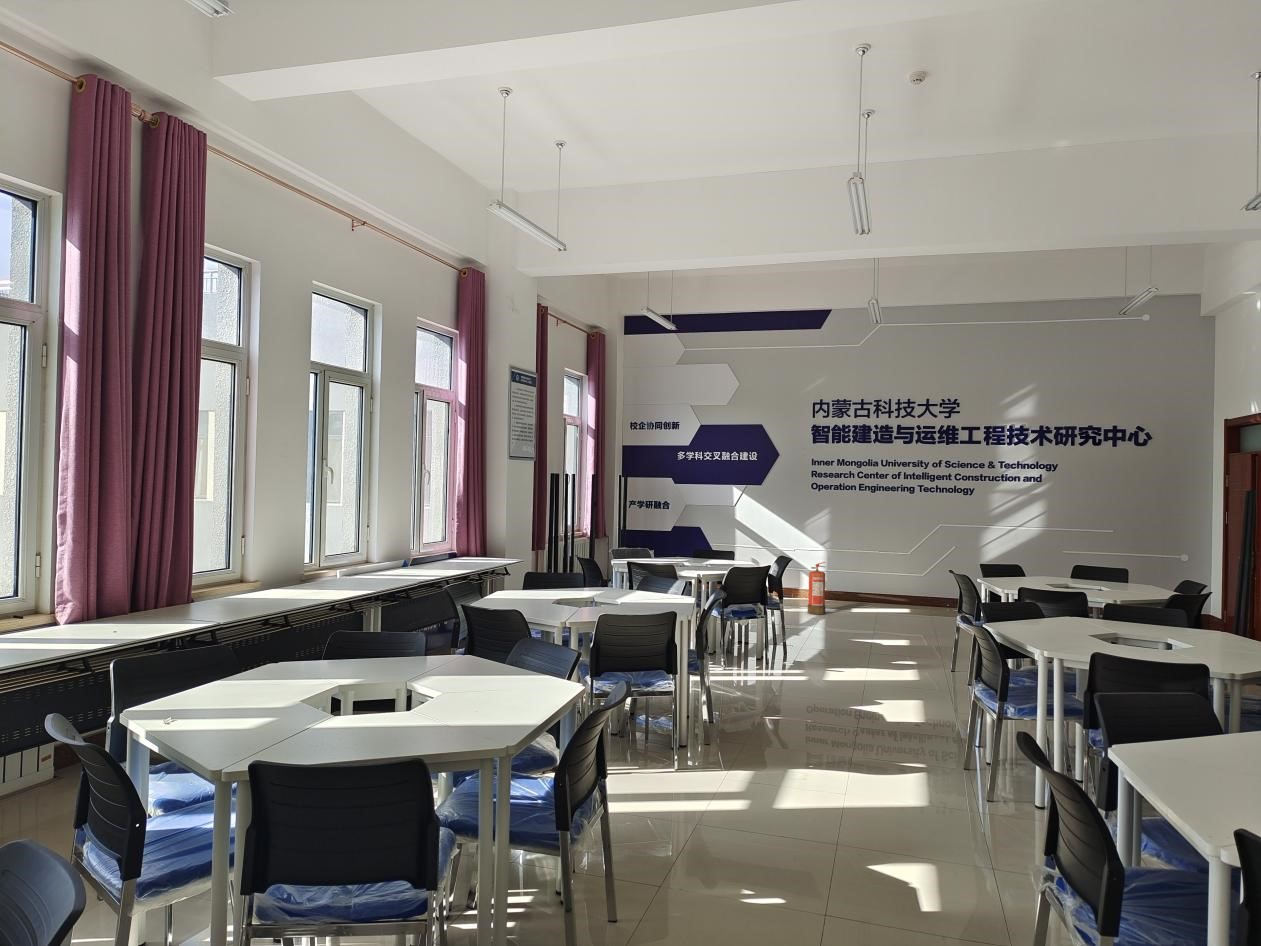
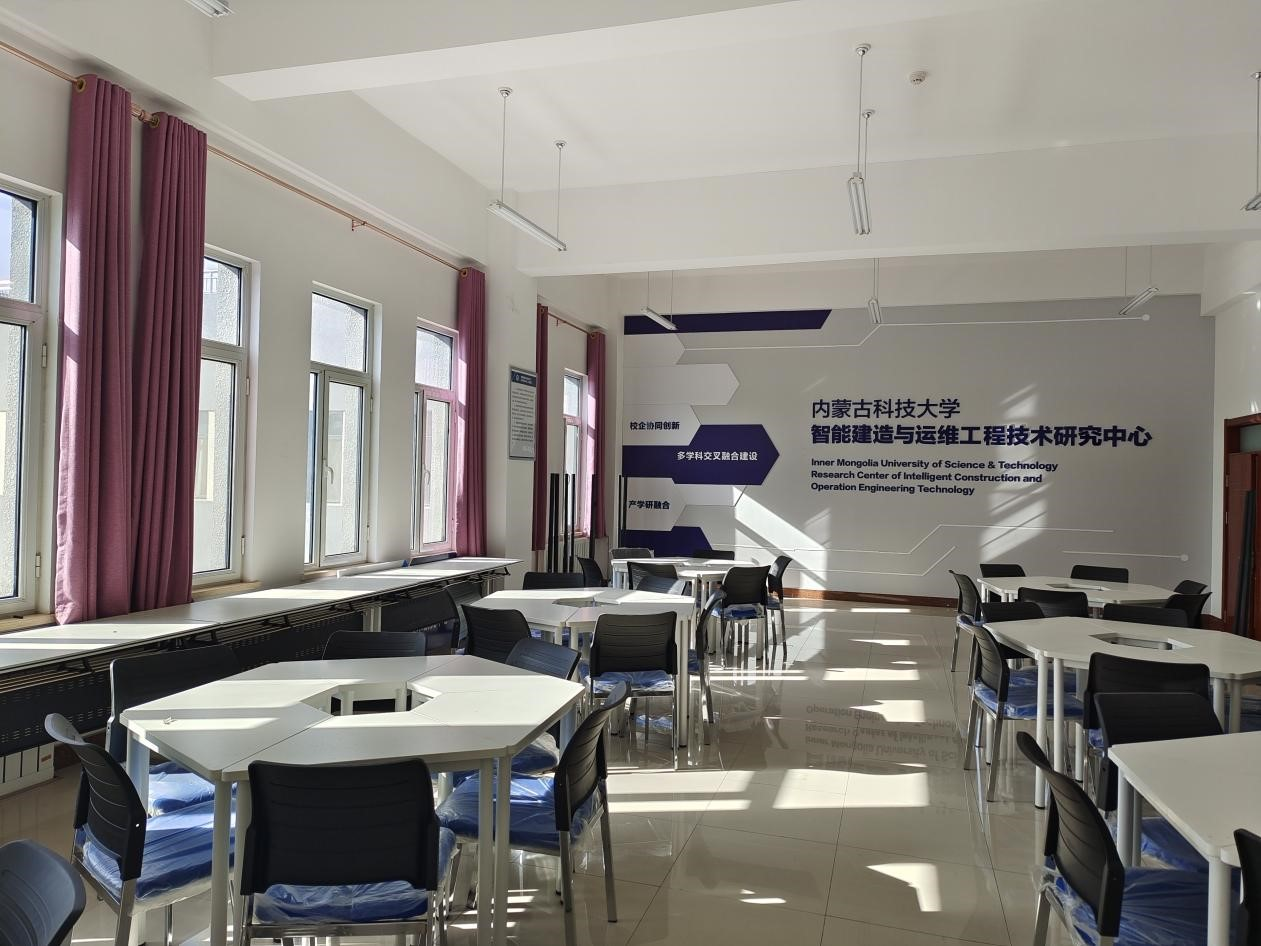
- fire extinguisher (816, 587)
